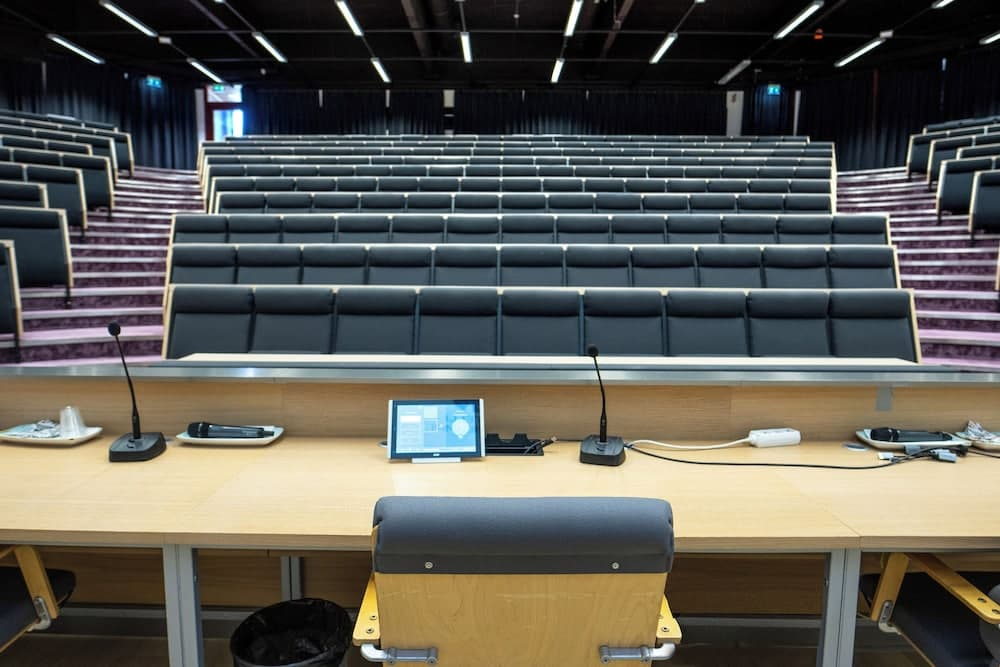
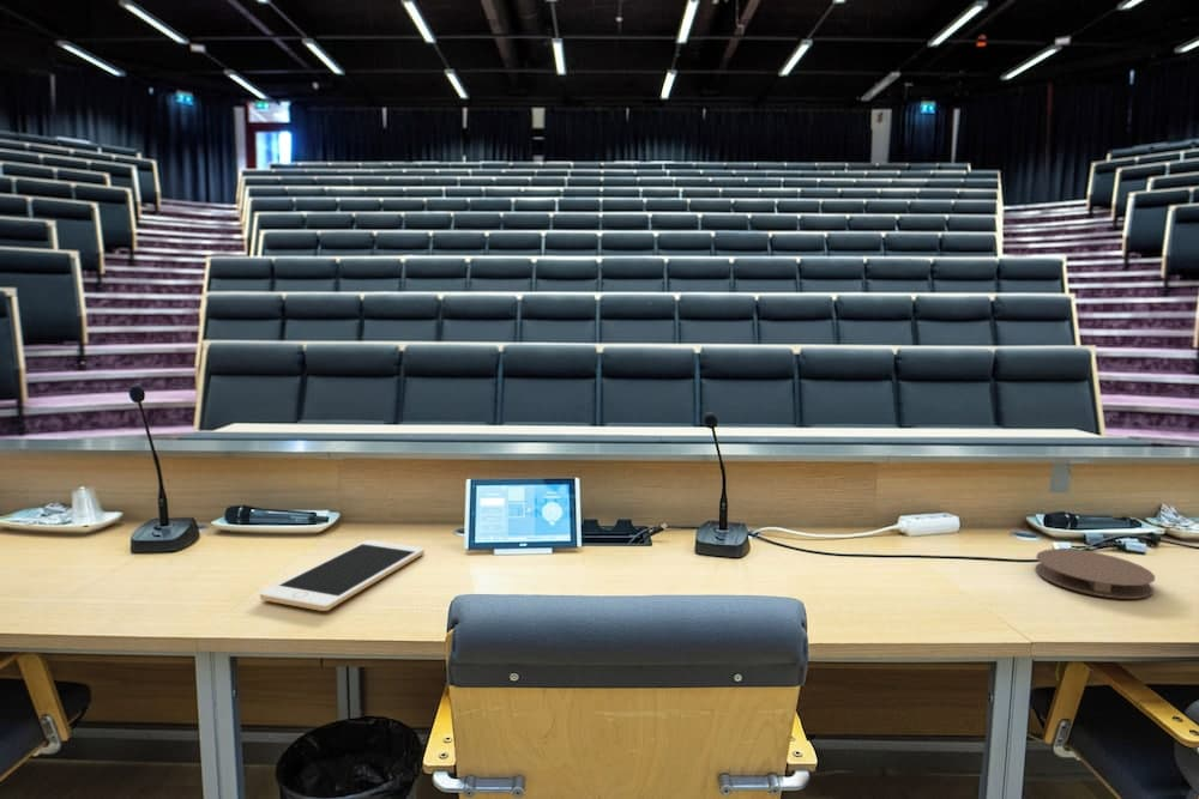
+ cell phone (349, 571)
+ coaster (1092, 571)
